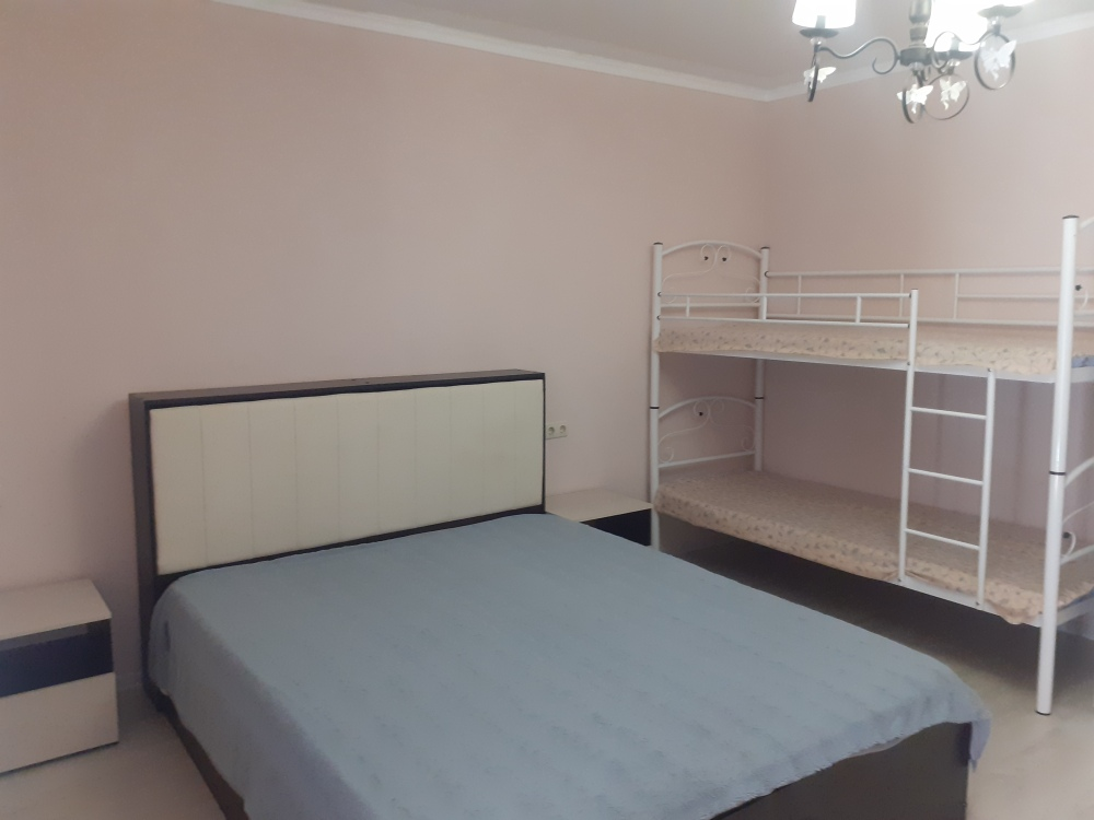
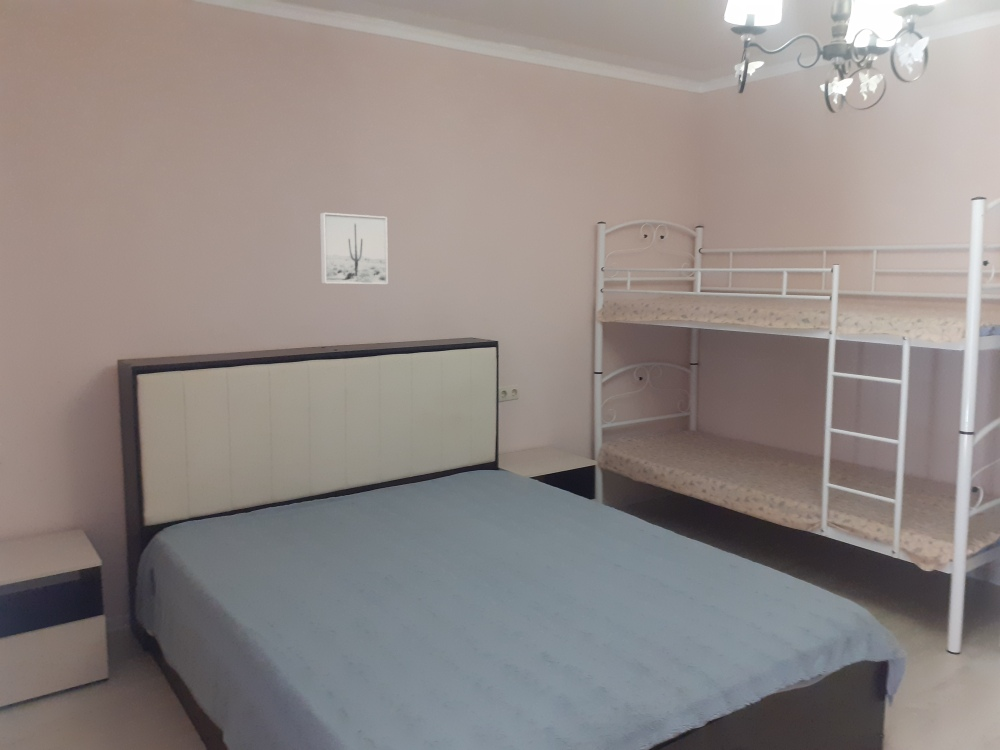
+ wall art (354, 249)
